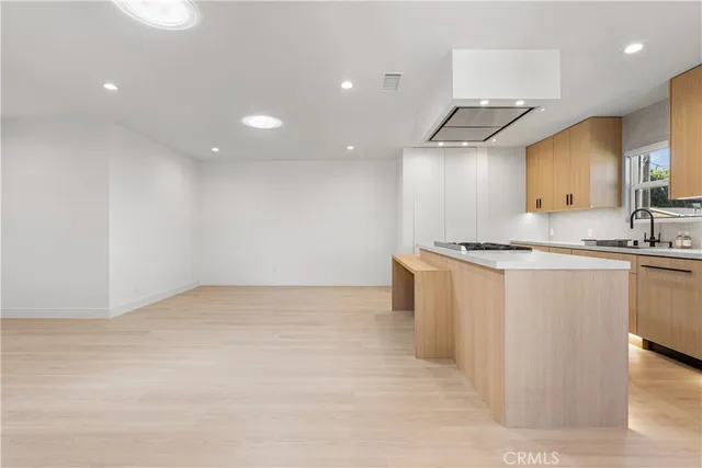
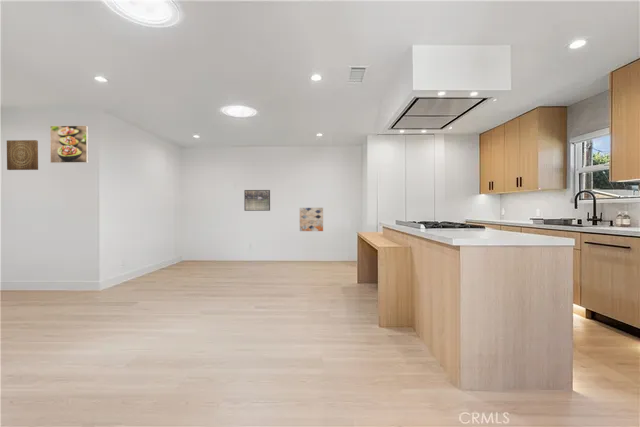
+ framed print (69, 144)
+ wall art (311, 219)
+ wall art (22, 155)
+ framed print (257, 200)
